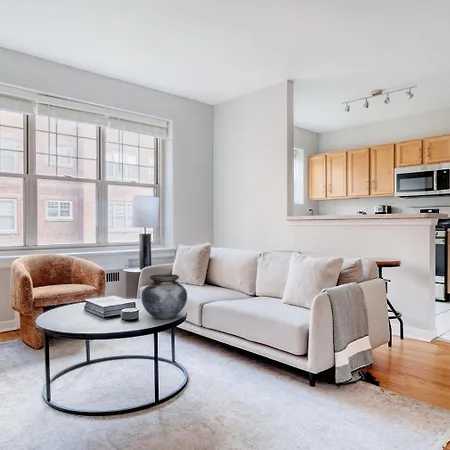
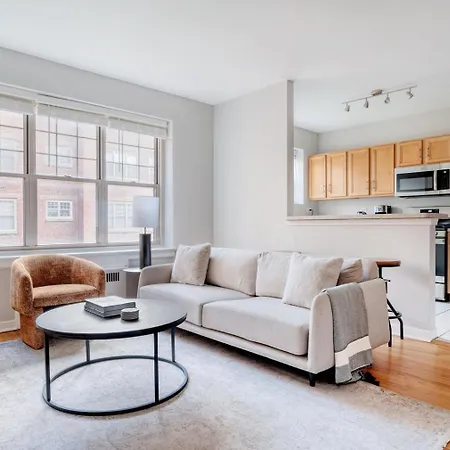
- vase (164, 296)
